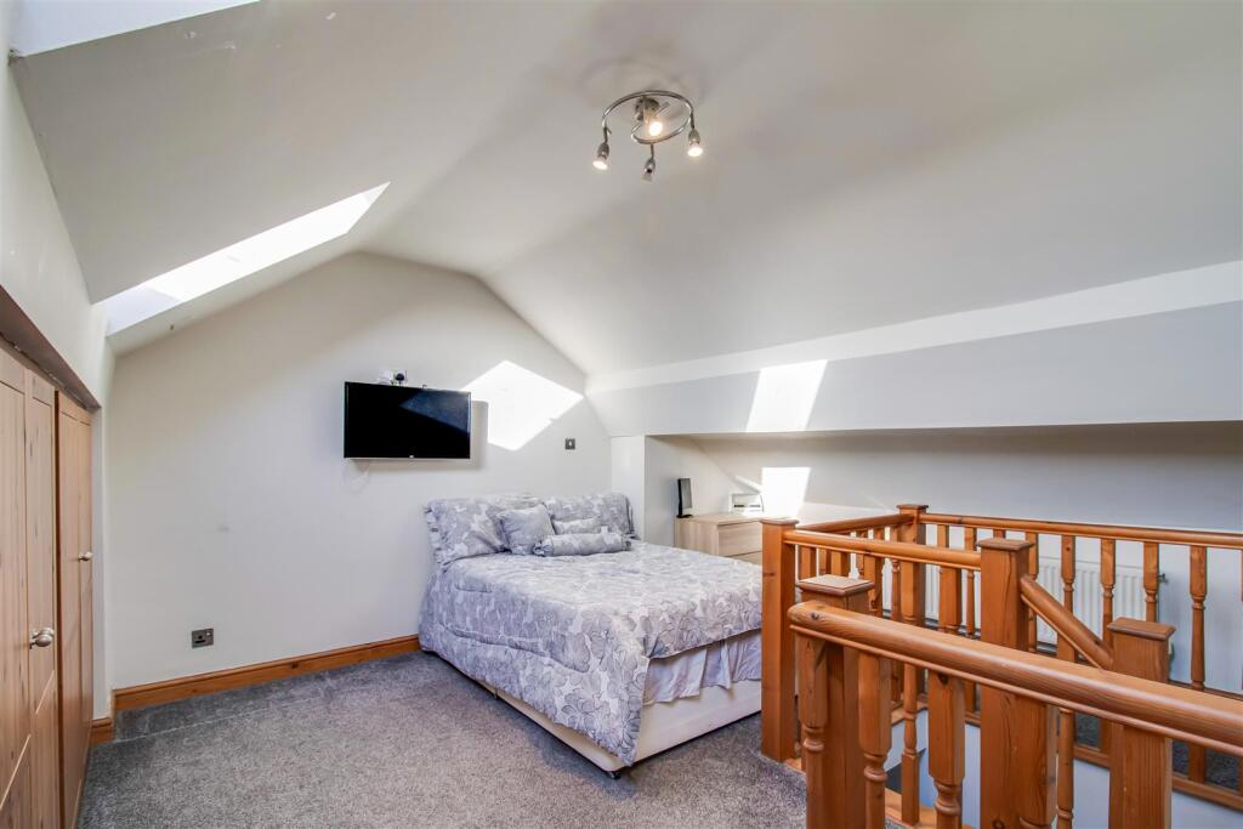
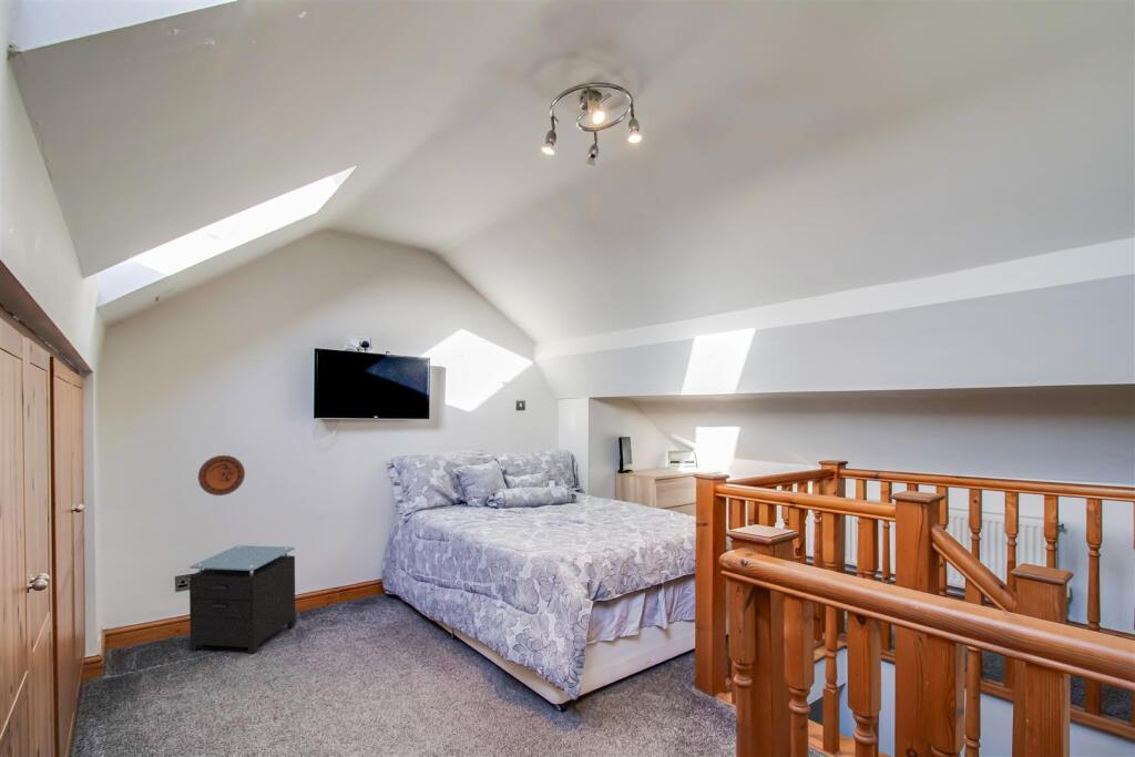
+ decorative plate (222, 474)
+ nightstand (245, 596)
